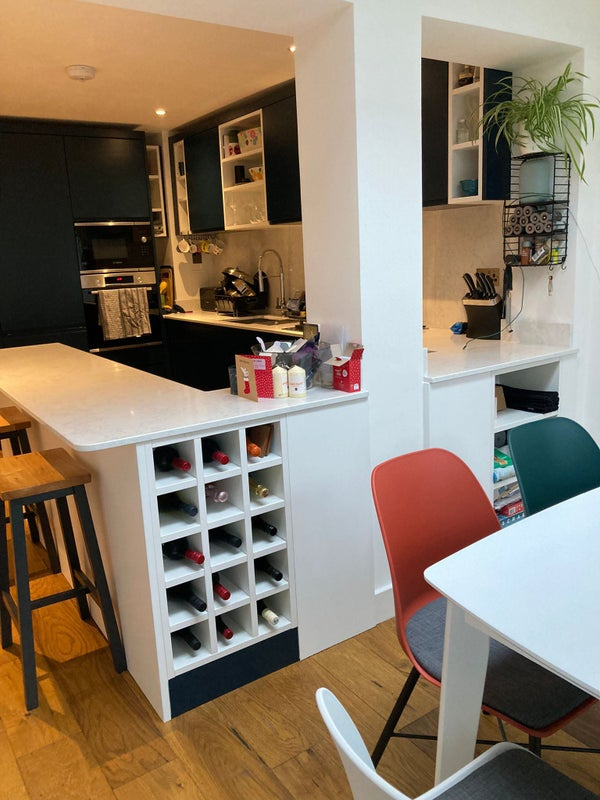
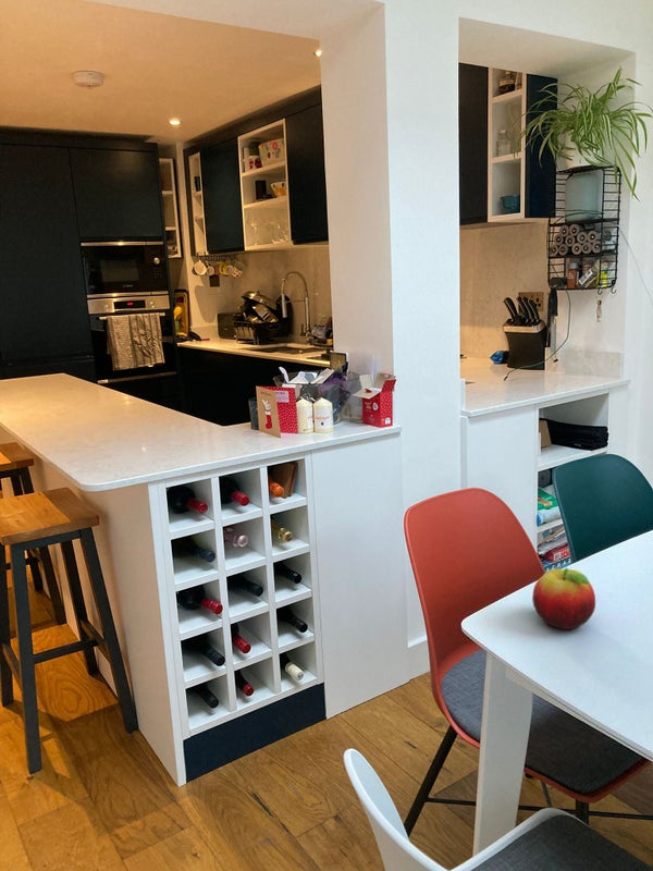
+ fruit (564, 596)
